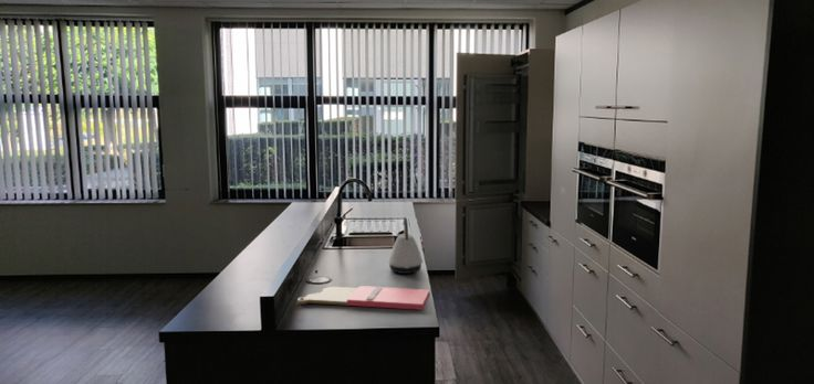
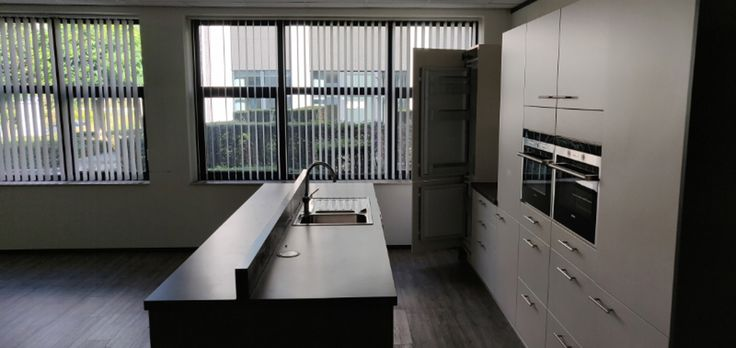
- kettle (405, 244)
- cutting board (364, 296)
